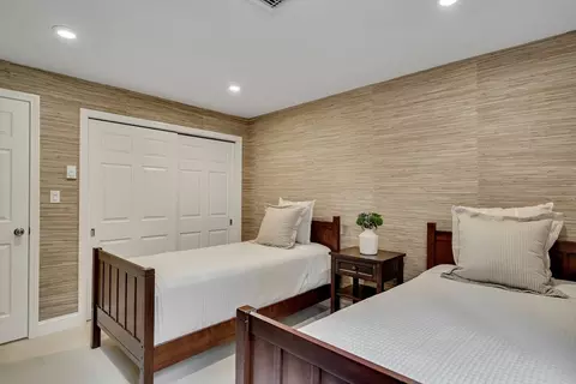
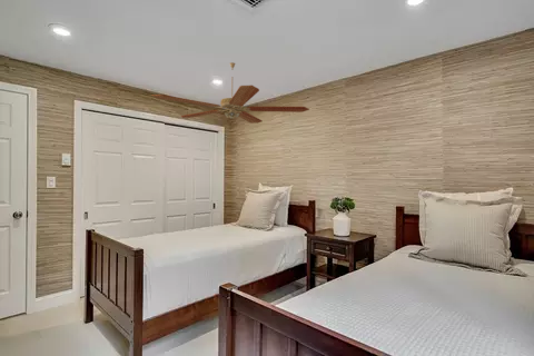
+ ceiling fan (237, 90)
